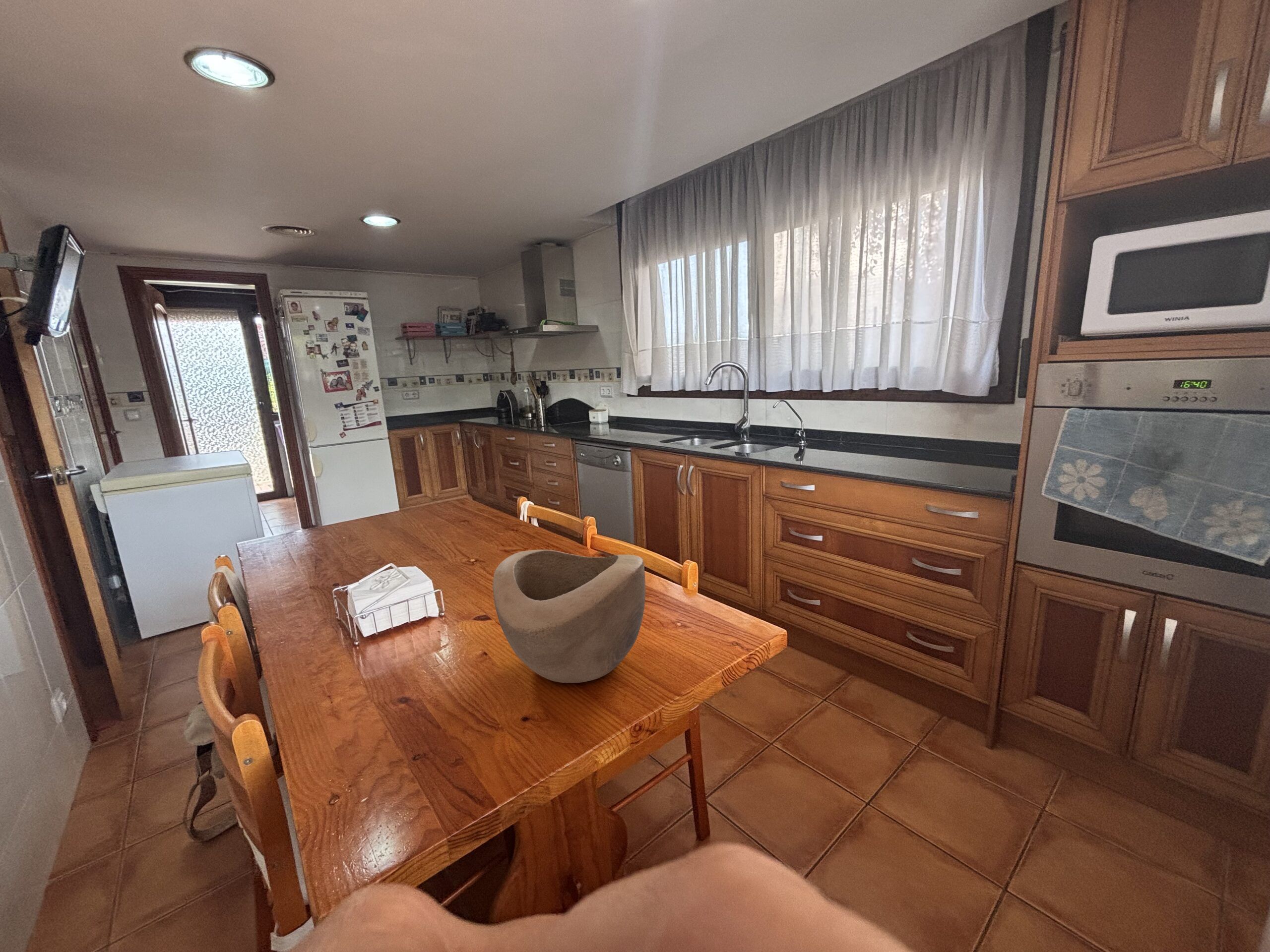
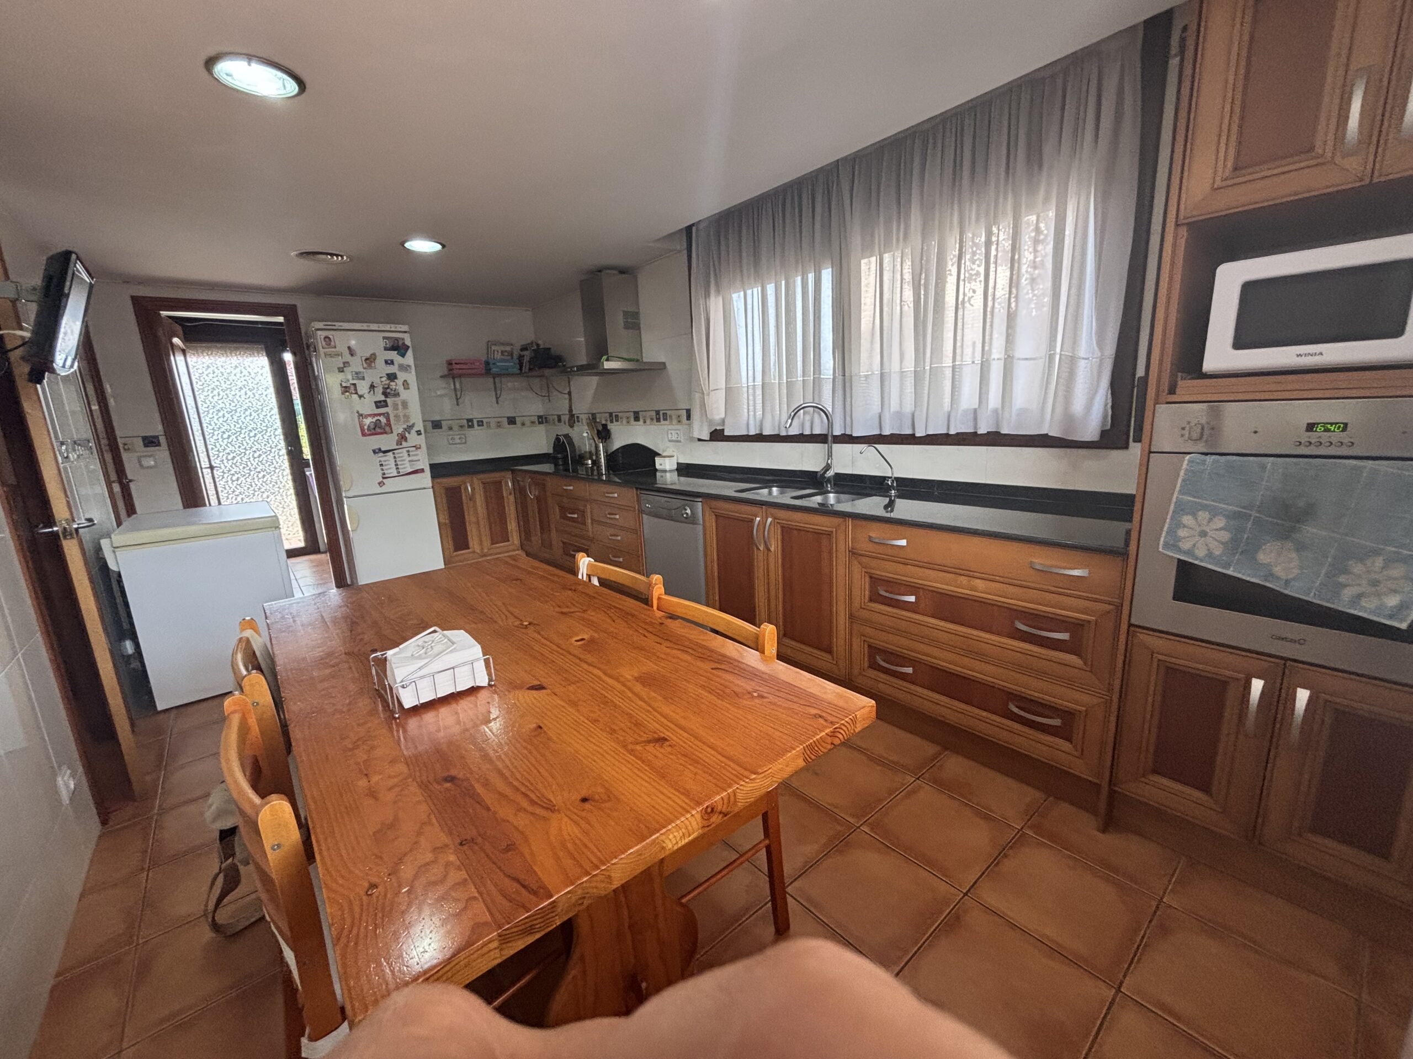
- decorative bowl (572, 611)
